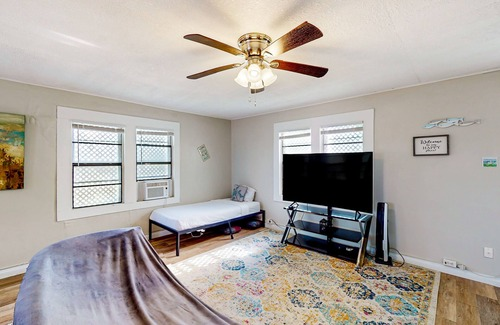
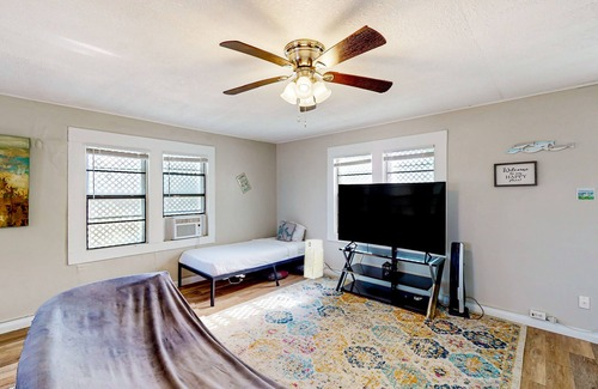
+ air purifier (313, 257)
